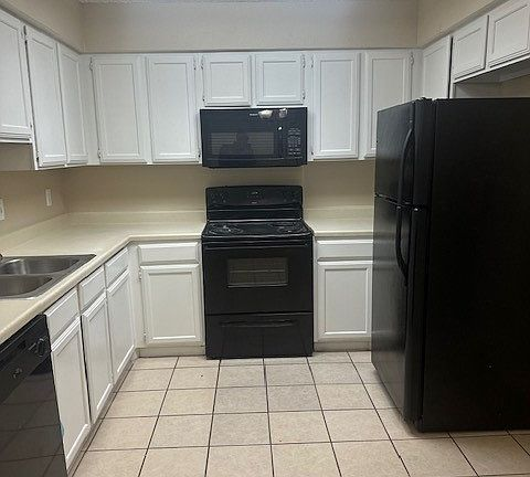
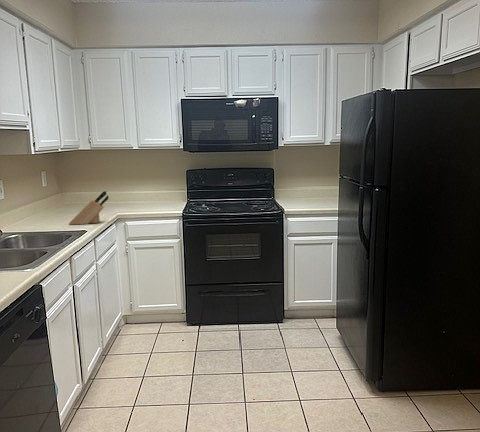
+ knife block (89, 207)
